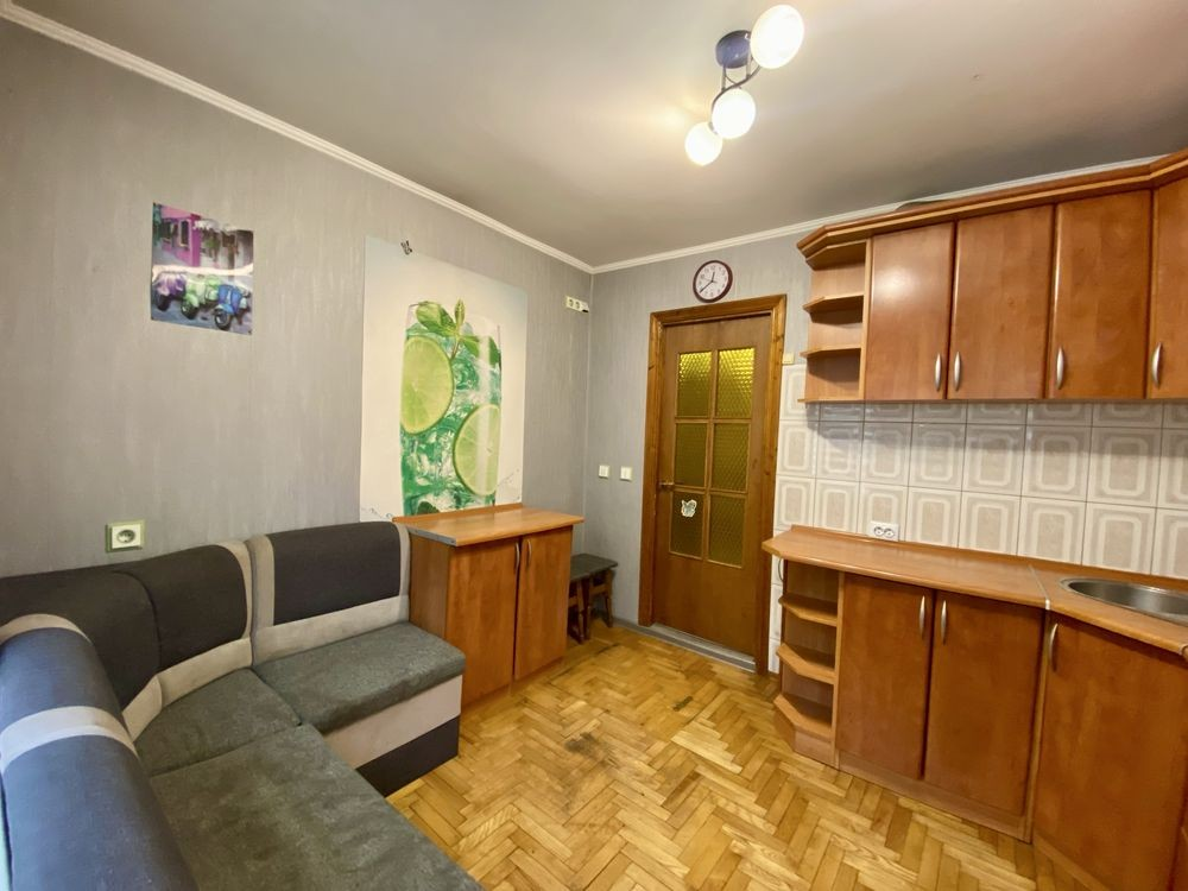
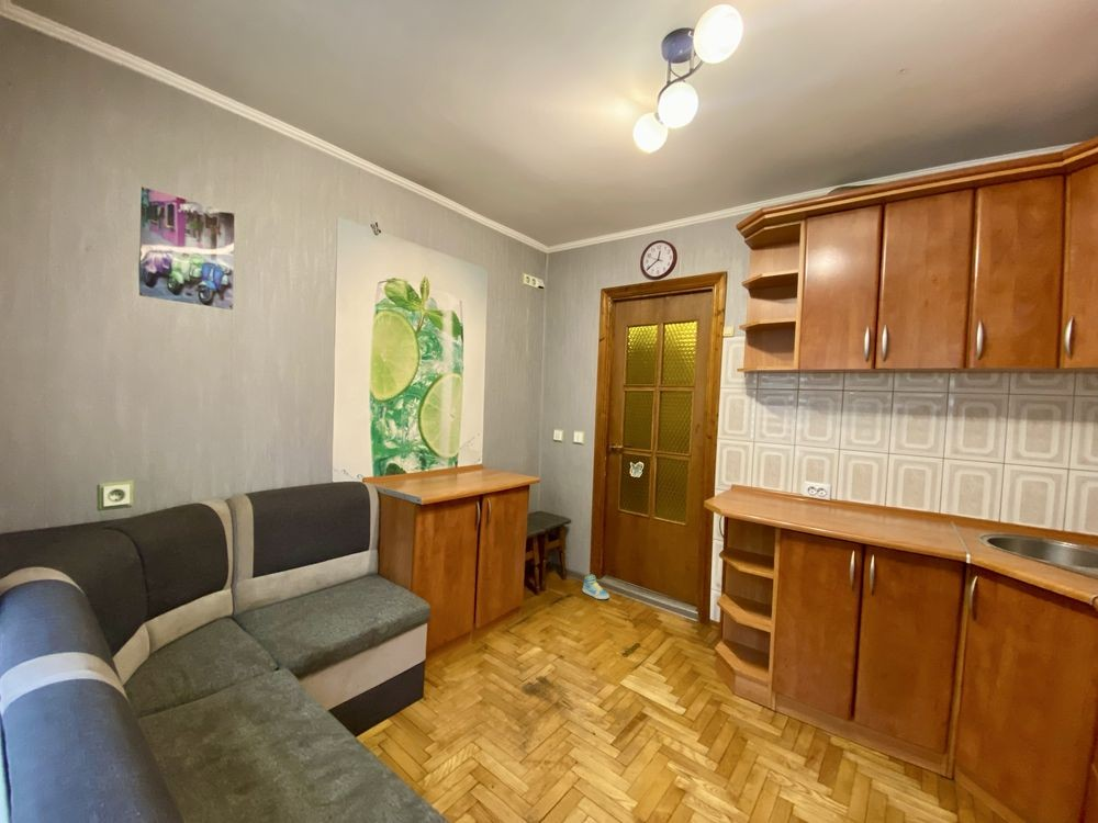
+ sneaker (595, 585)
